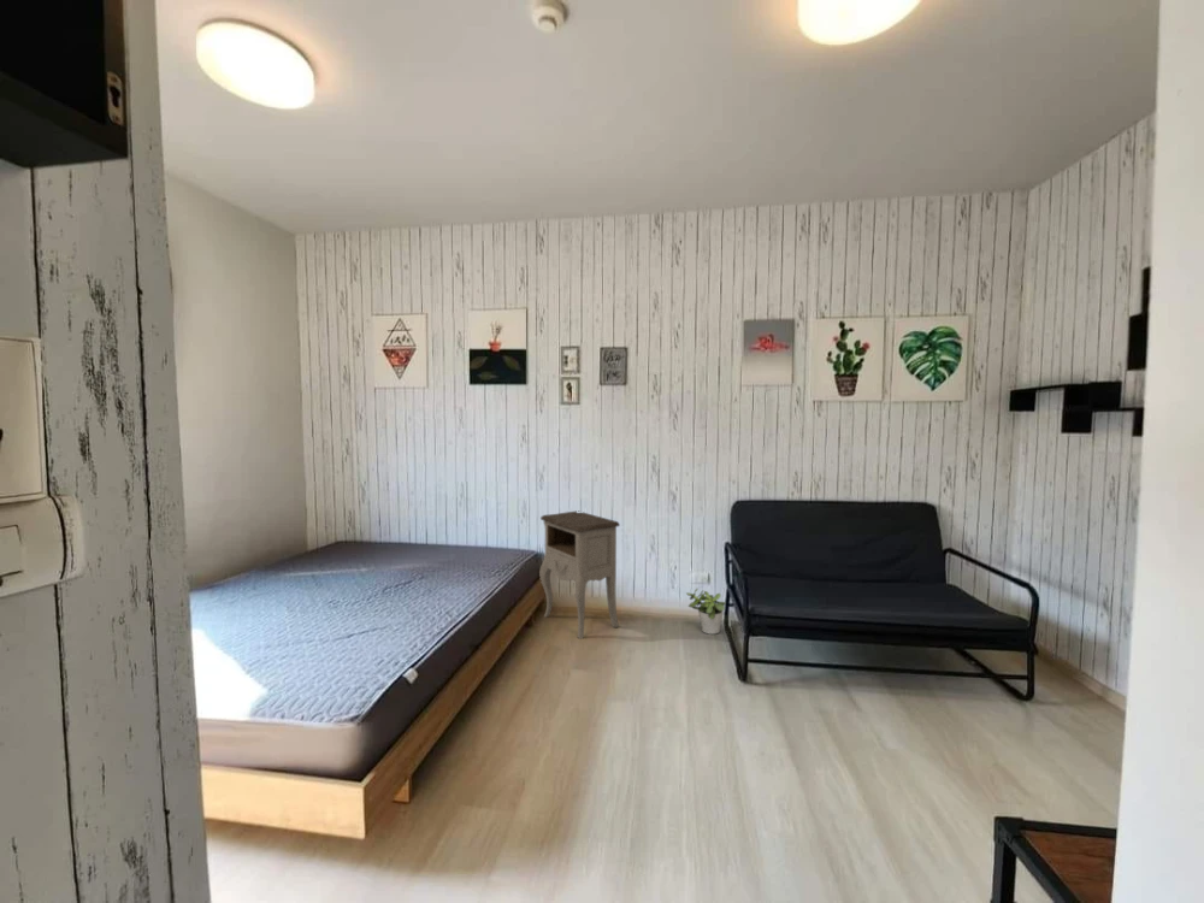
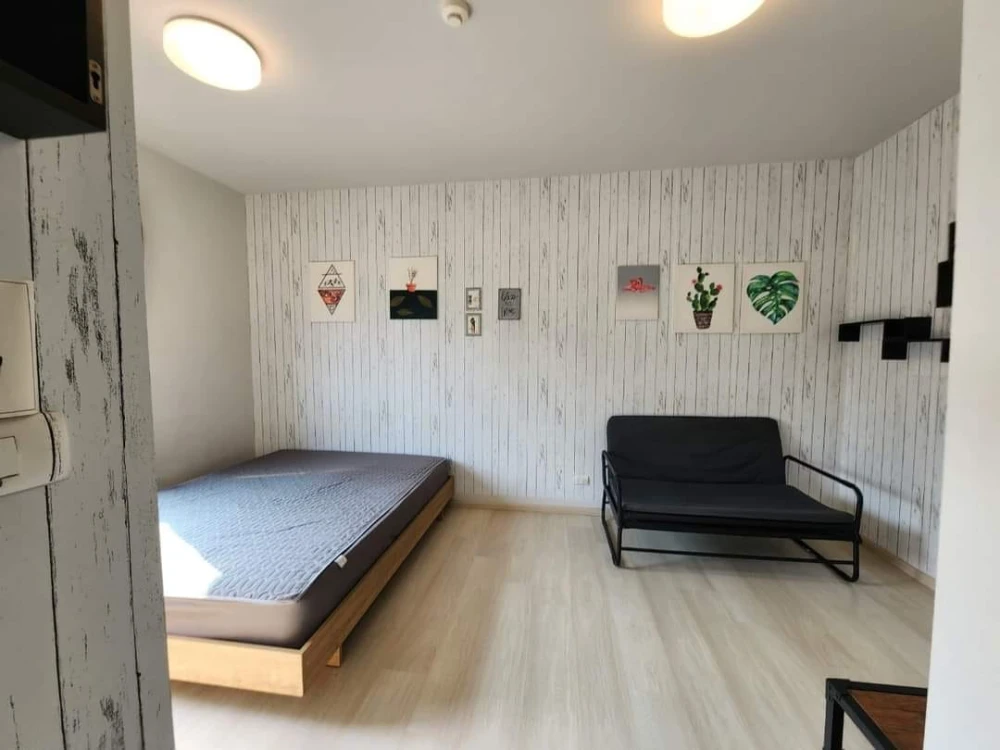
- potted plant (706, 610)
- nightstand (578, 569)
